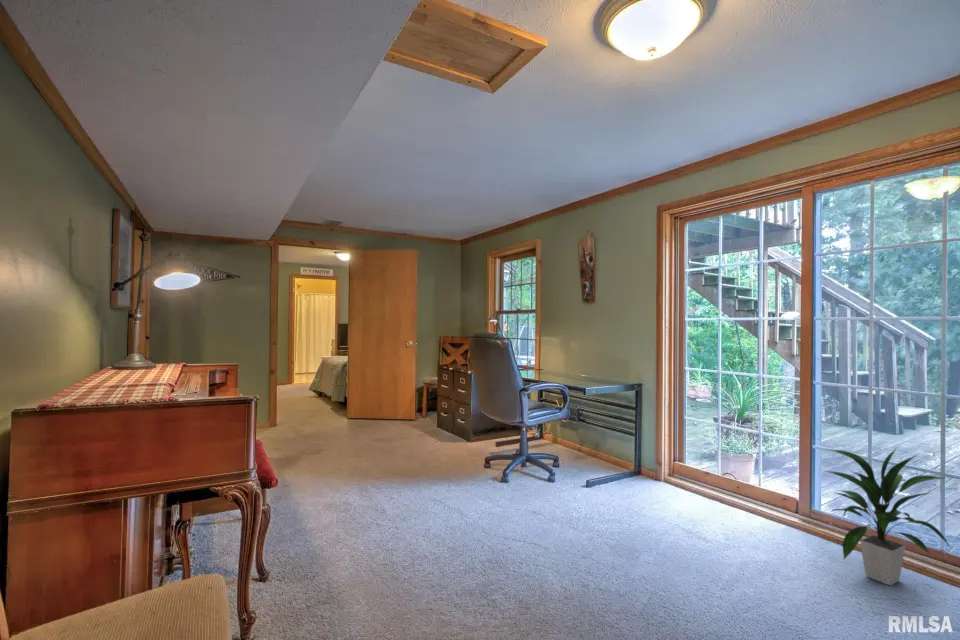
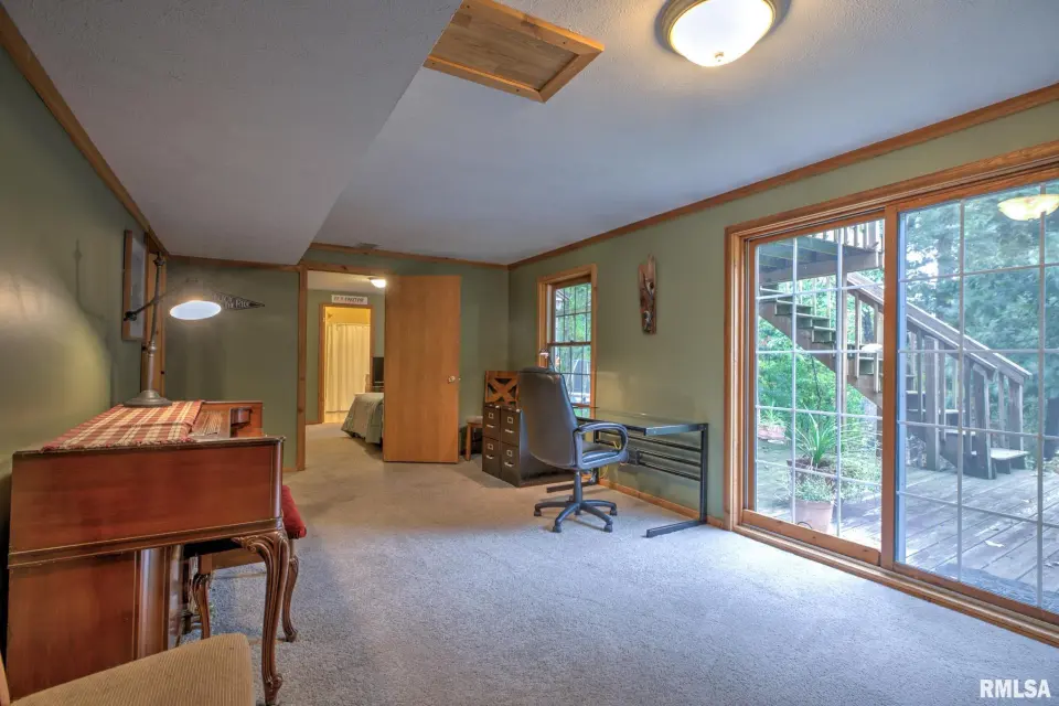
- indoor plant (877, 511)
